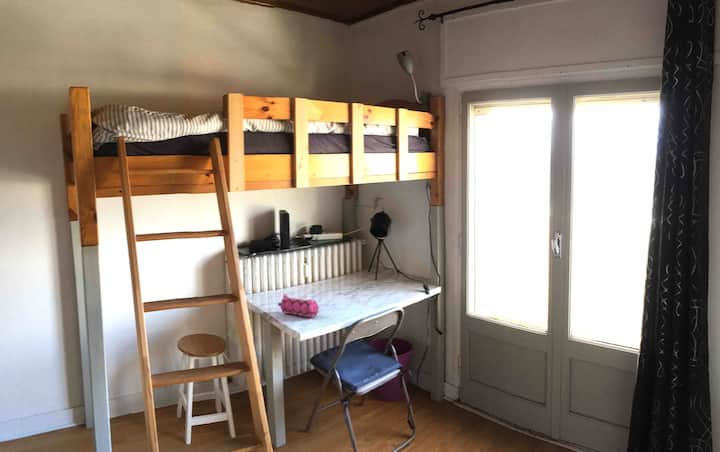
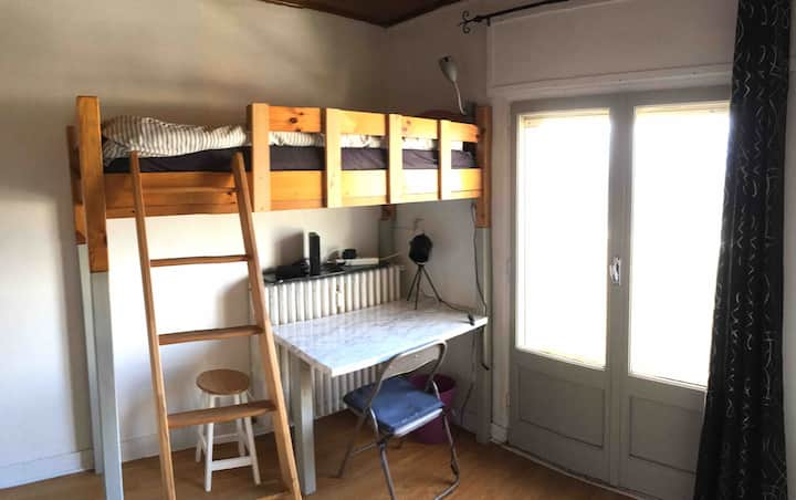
- pencil case (299, 305)
